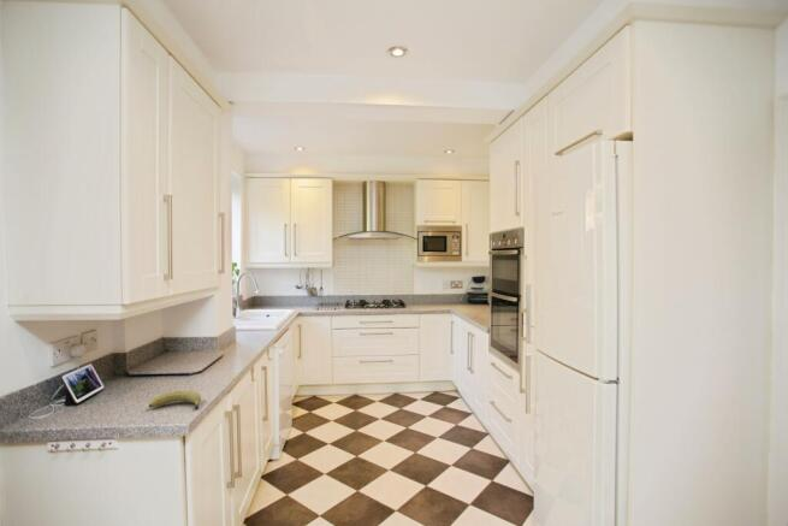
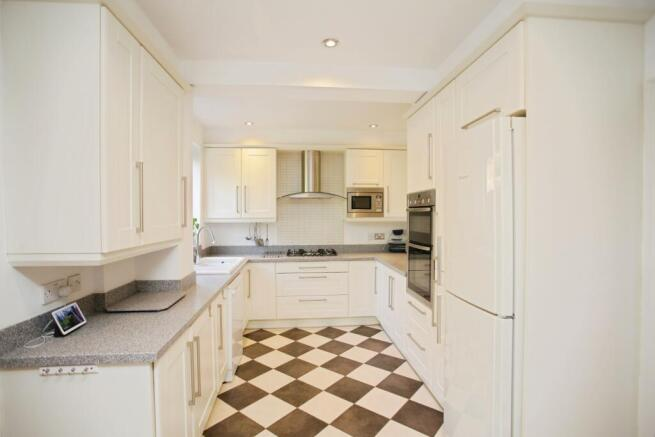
- fruit (179, 398)
